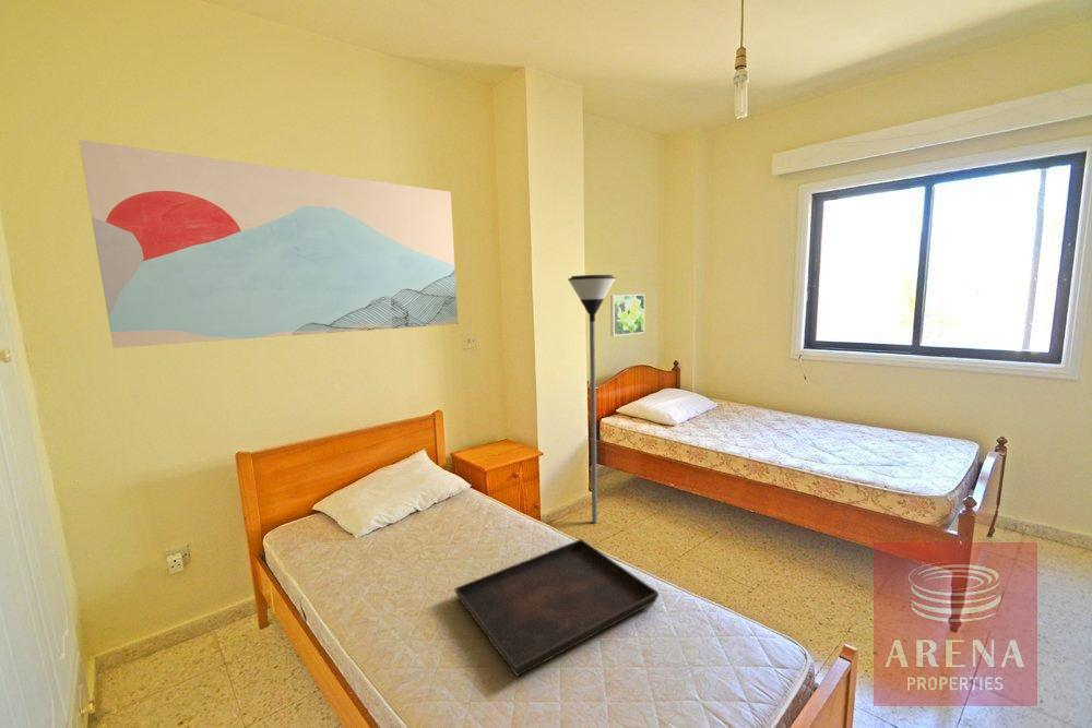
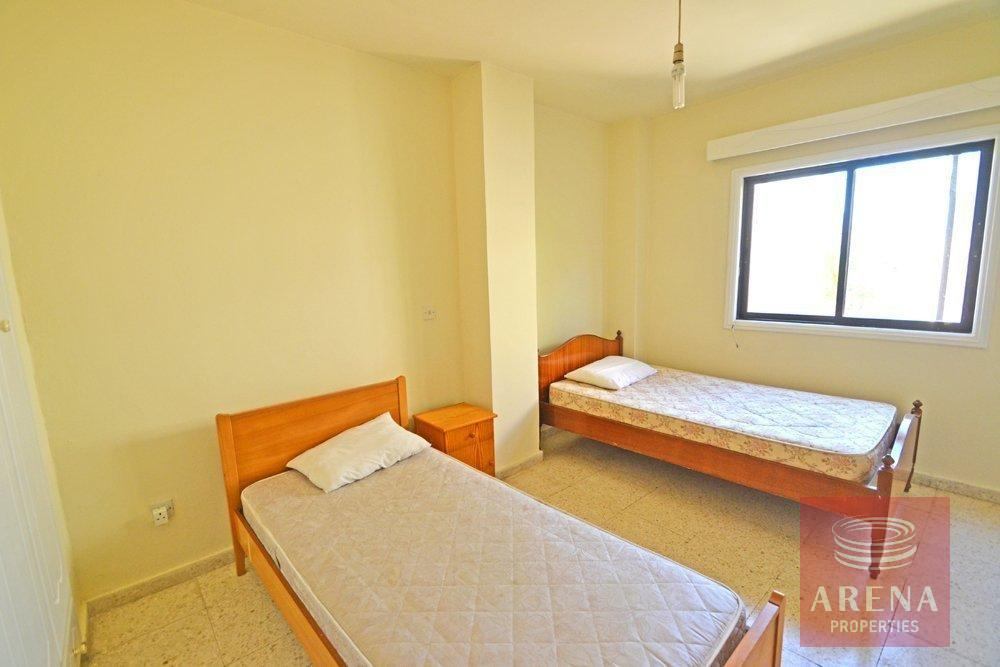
- floor lamp (593, 403)
- serving tray (555, 595)
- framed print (628, 314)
- wall art (313, 254)
